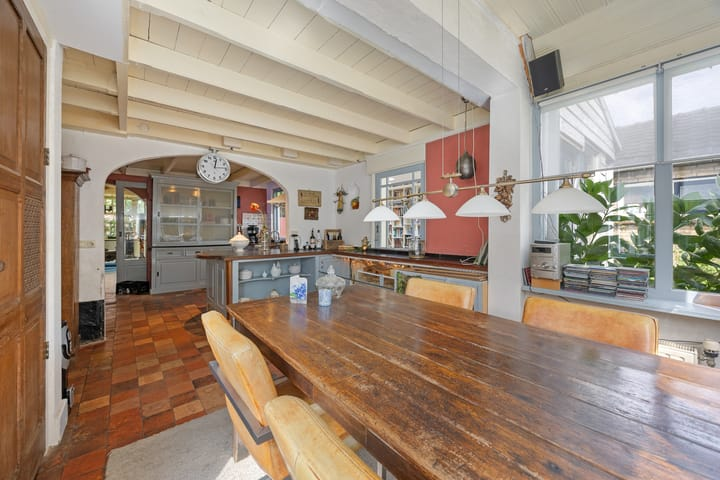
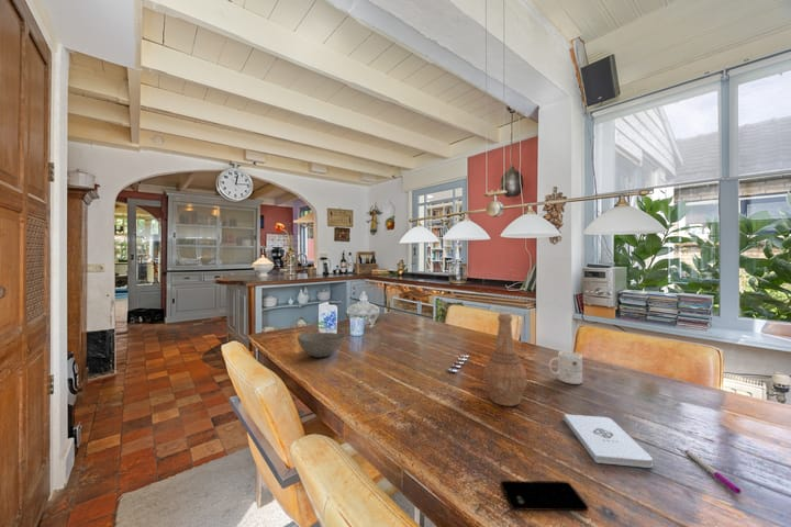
+ plate (459, 362)
+ bowl (322, 345)
+ vase (504, 356)
+ smartphone (542, 494)
+ pen (710, 469)
+ notepad (603, 437)
+ mug (565, 367)
